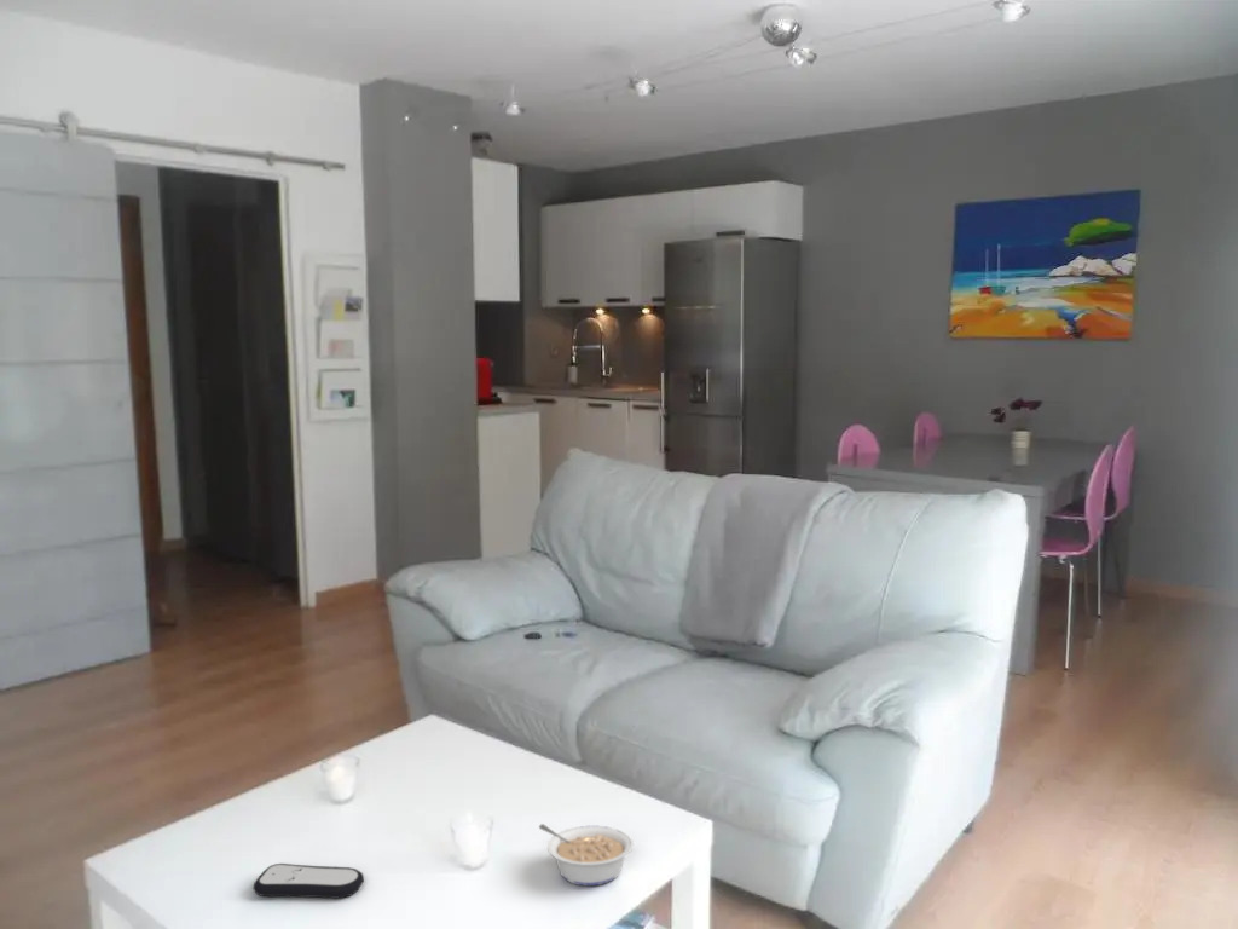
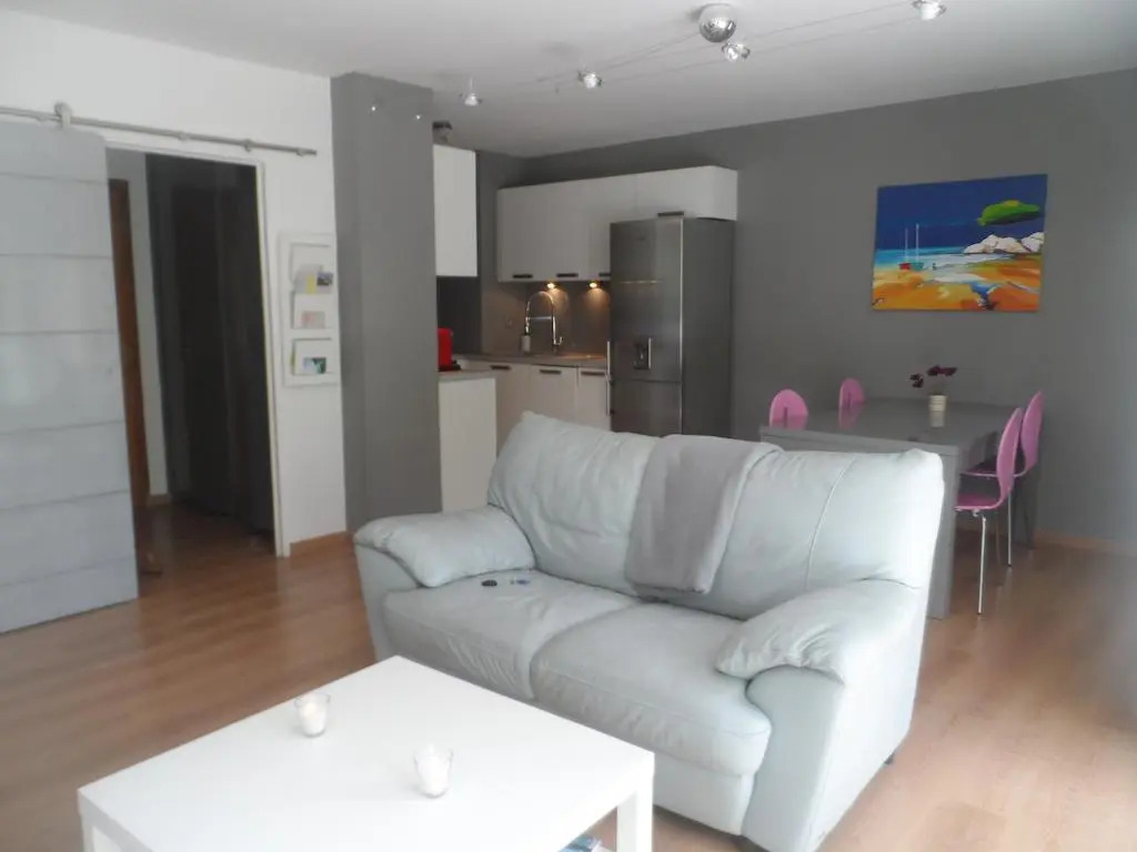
- legume (586, 855)
- remote control (310, 881)
